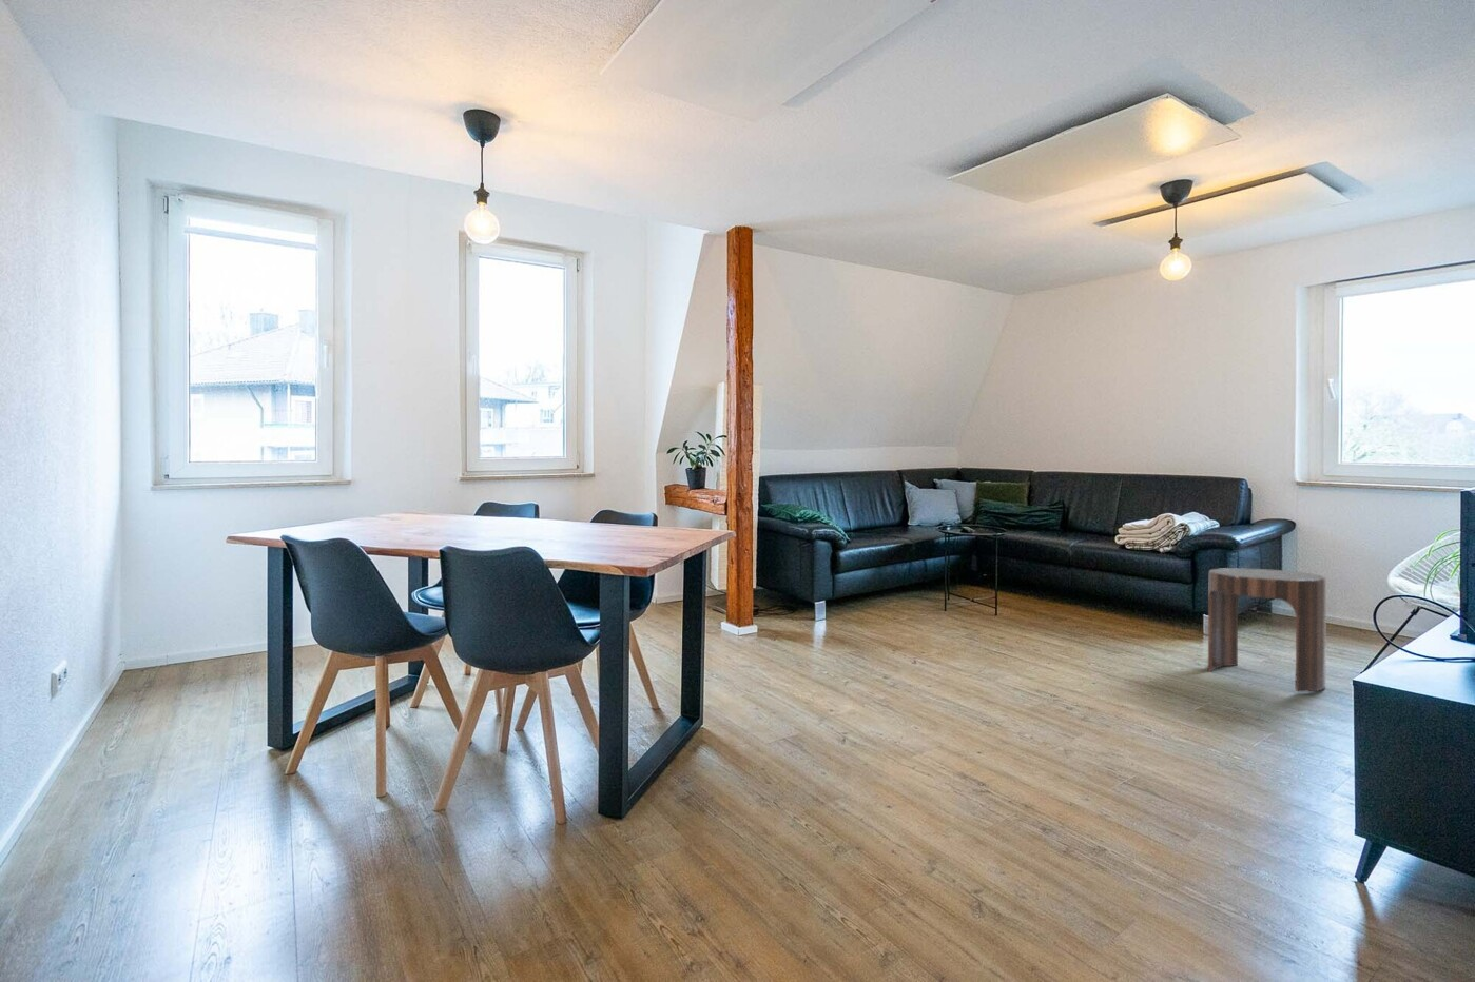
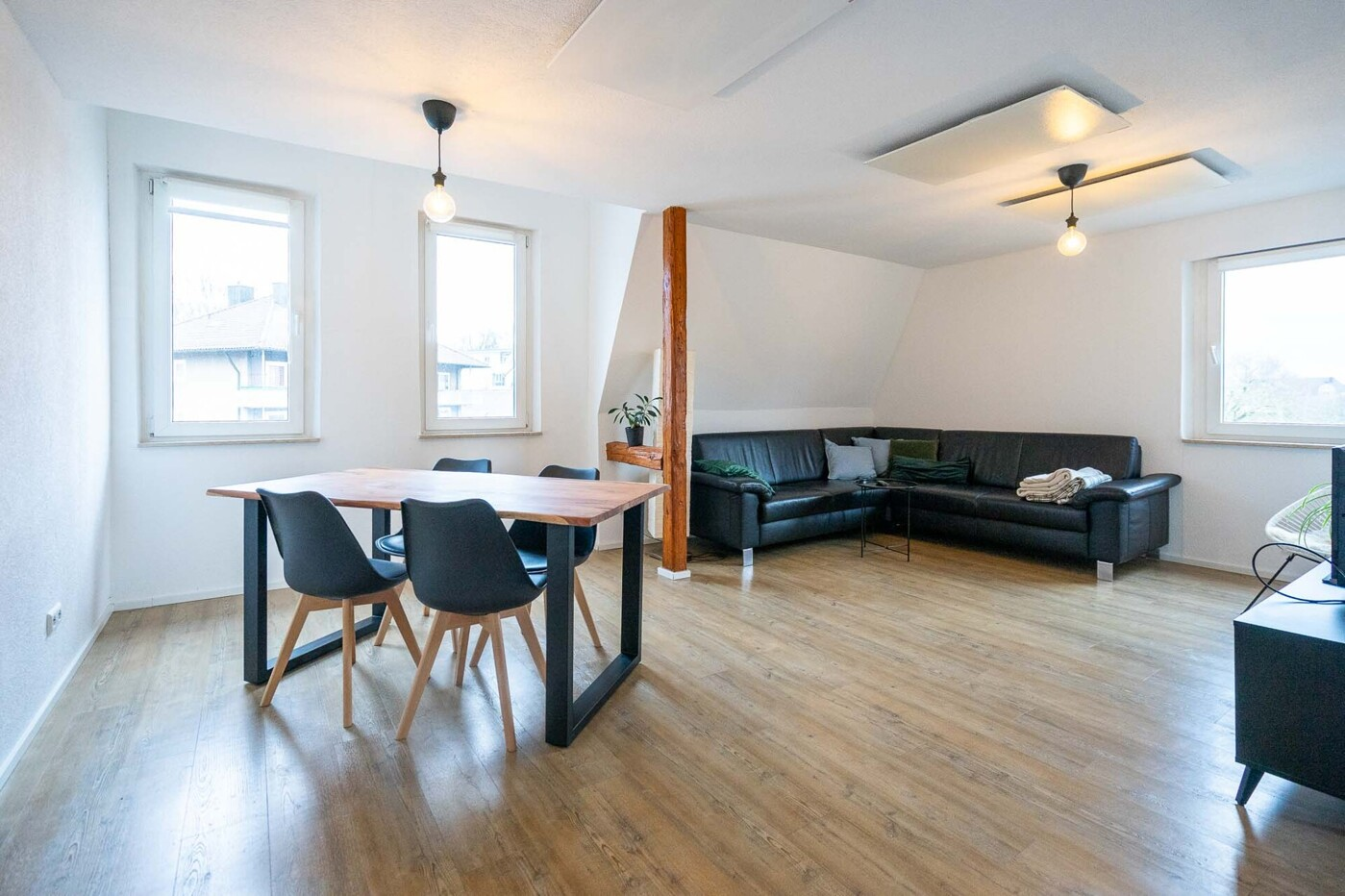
- side table (1237, 626)
